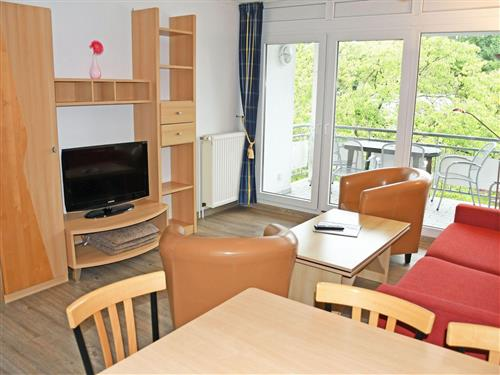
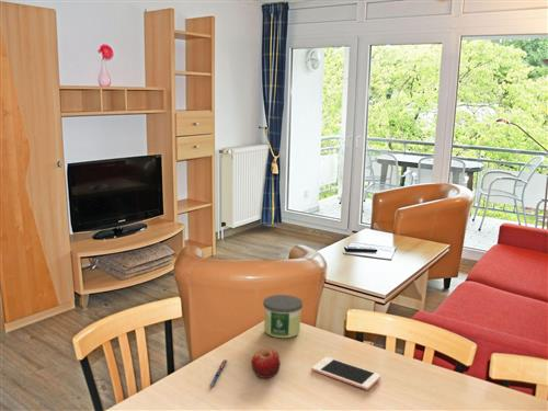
+ cell phone (345, 372)
+ pen (218, 372)
+ fruit (265, 363)
+ candle (282, 317)
